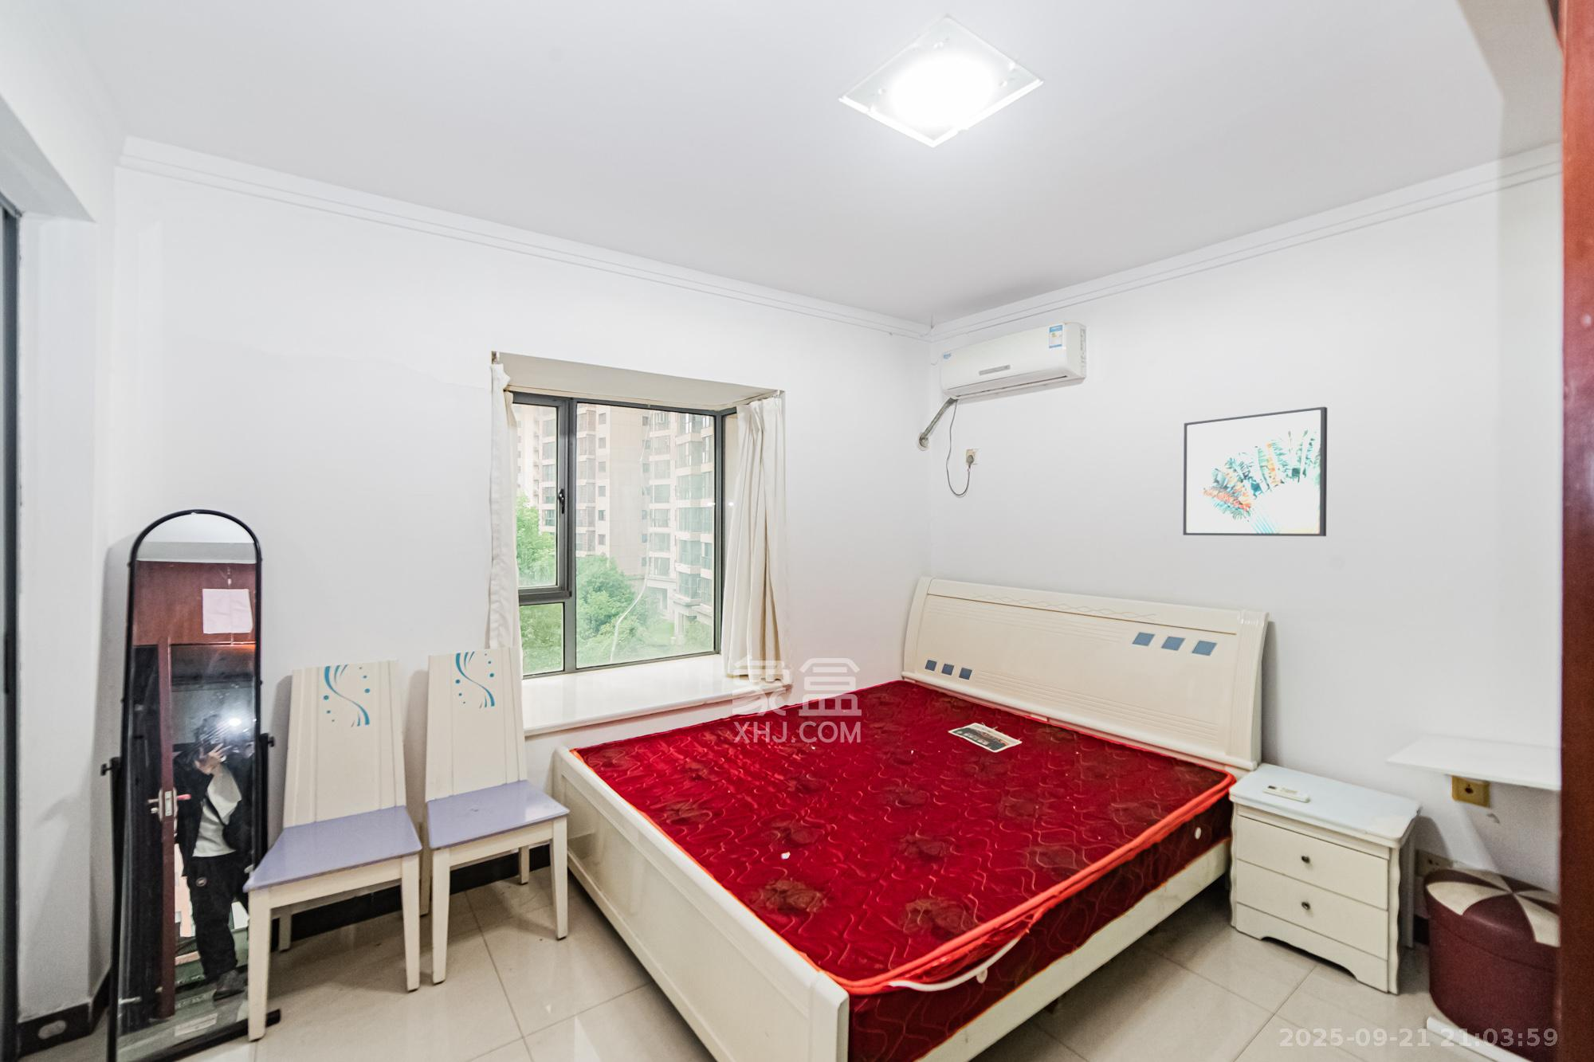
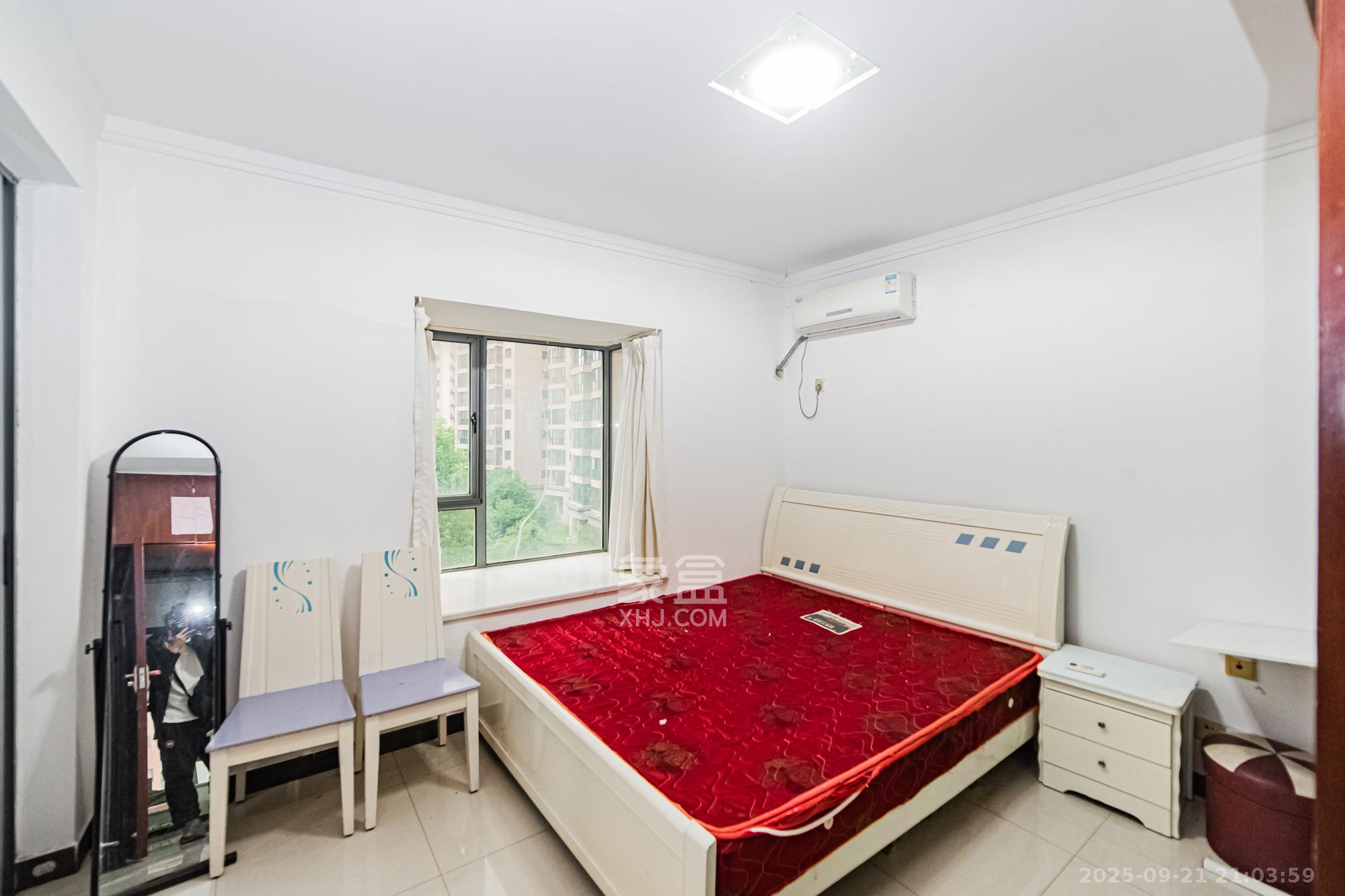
- wall art (1249, 475)
